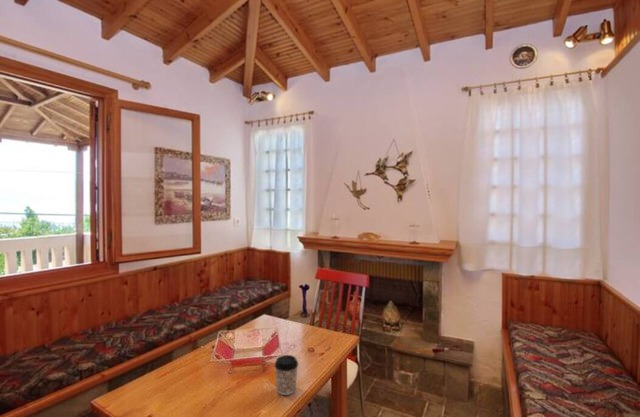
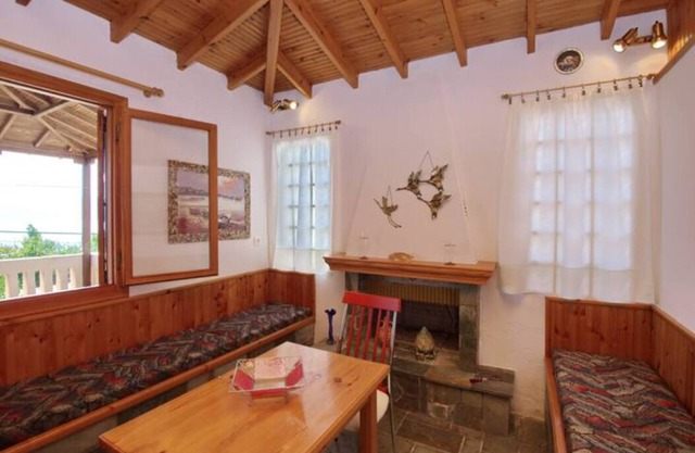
- coffee cup (286, 374)
